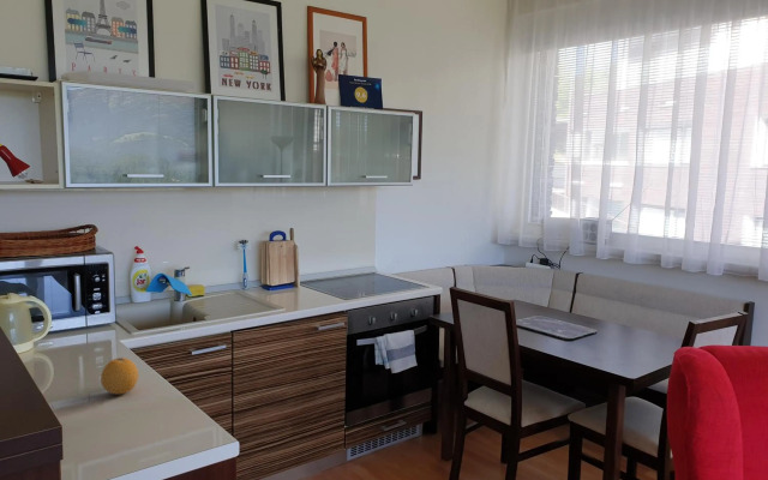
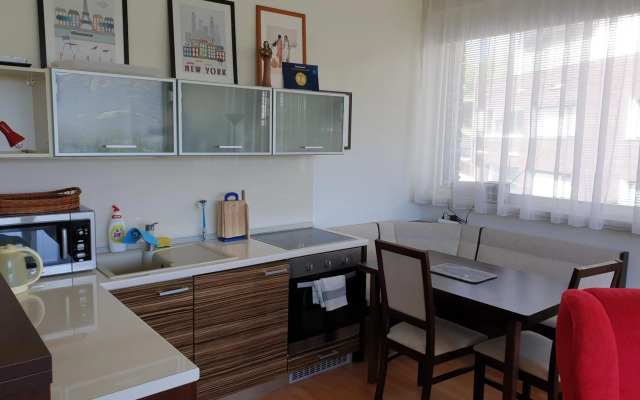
- fruit (120, 376)
